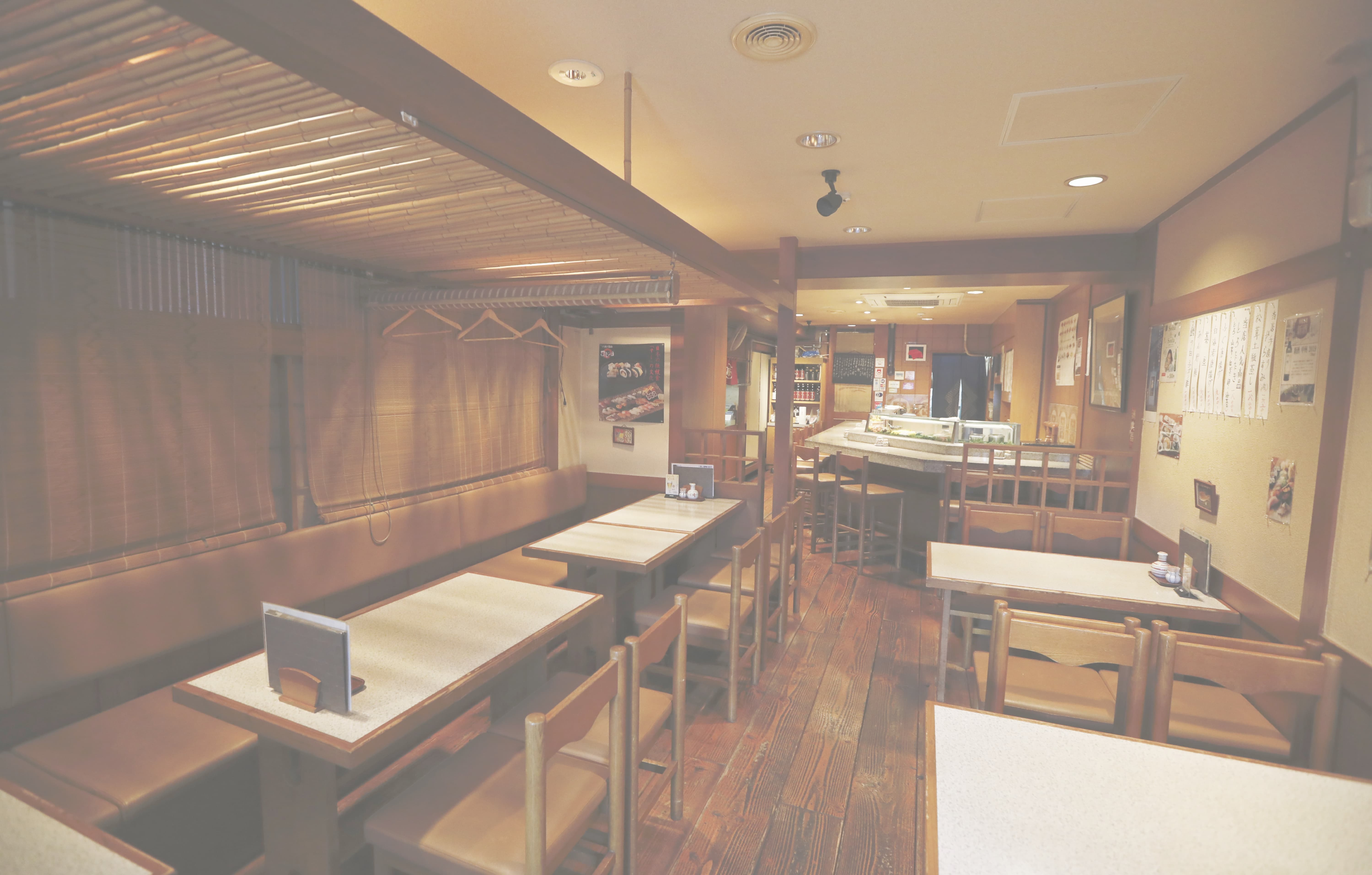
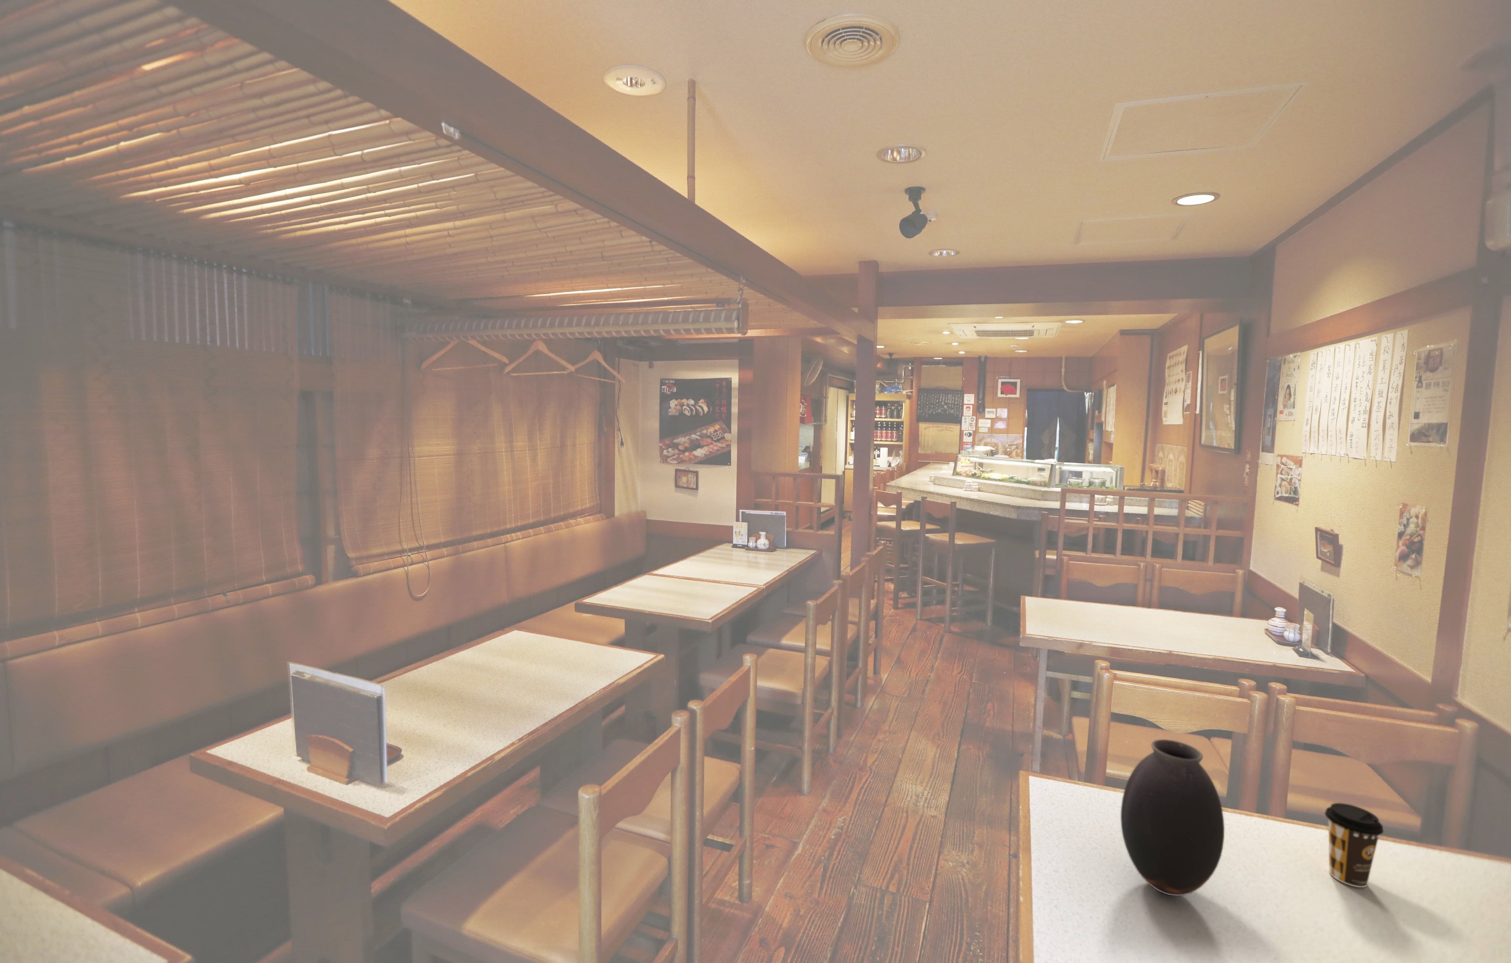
+ vase (1171, 820)
+ coffee cup (1351, 845)
